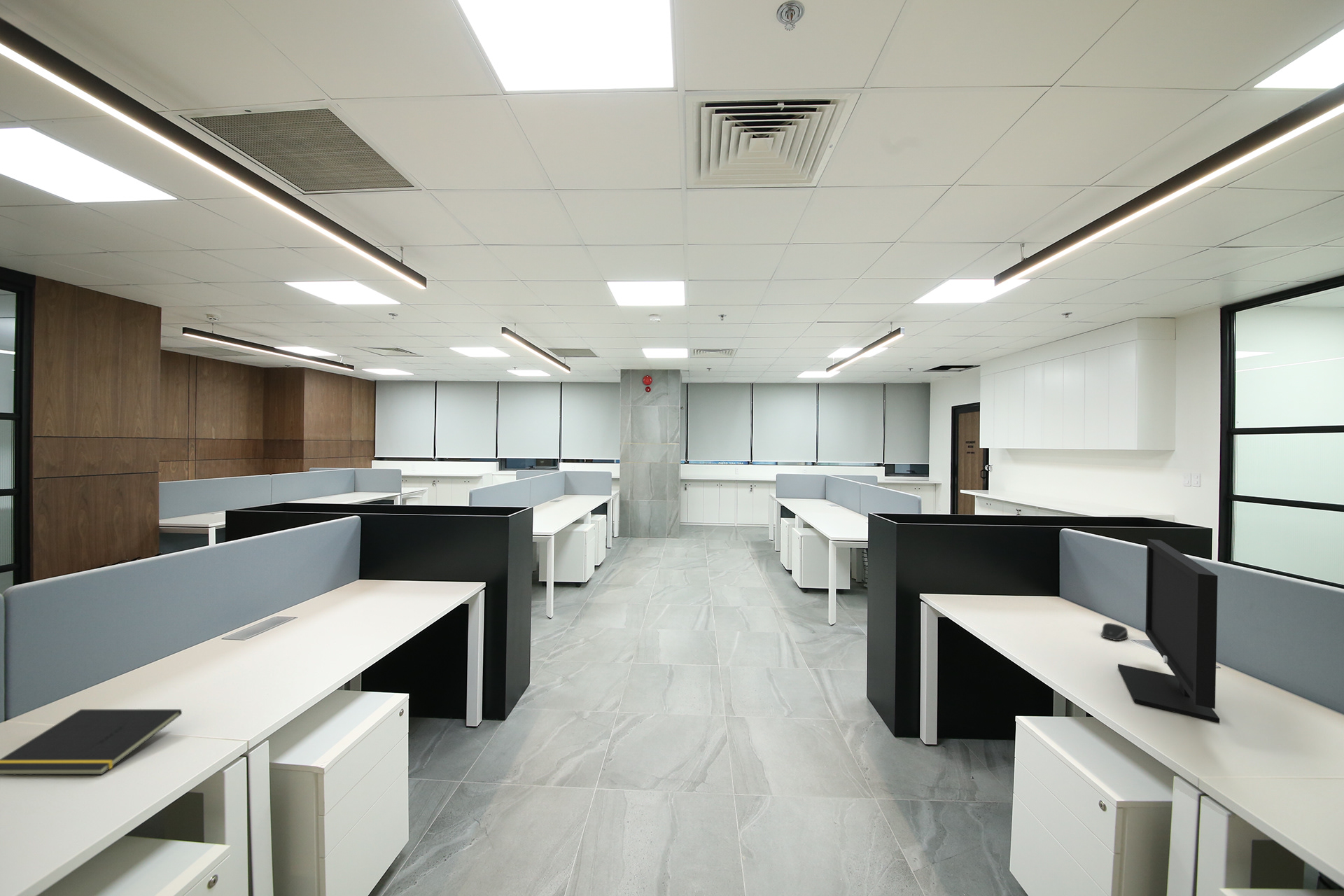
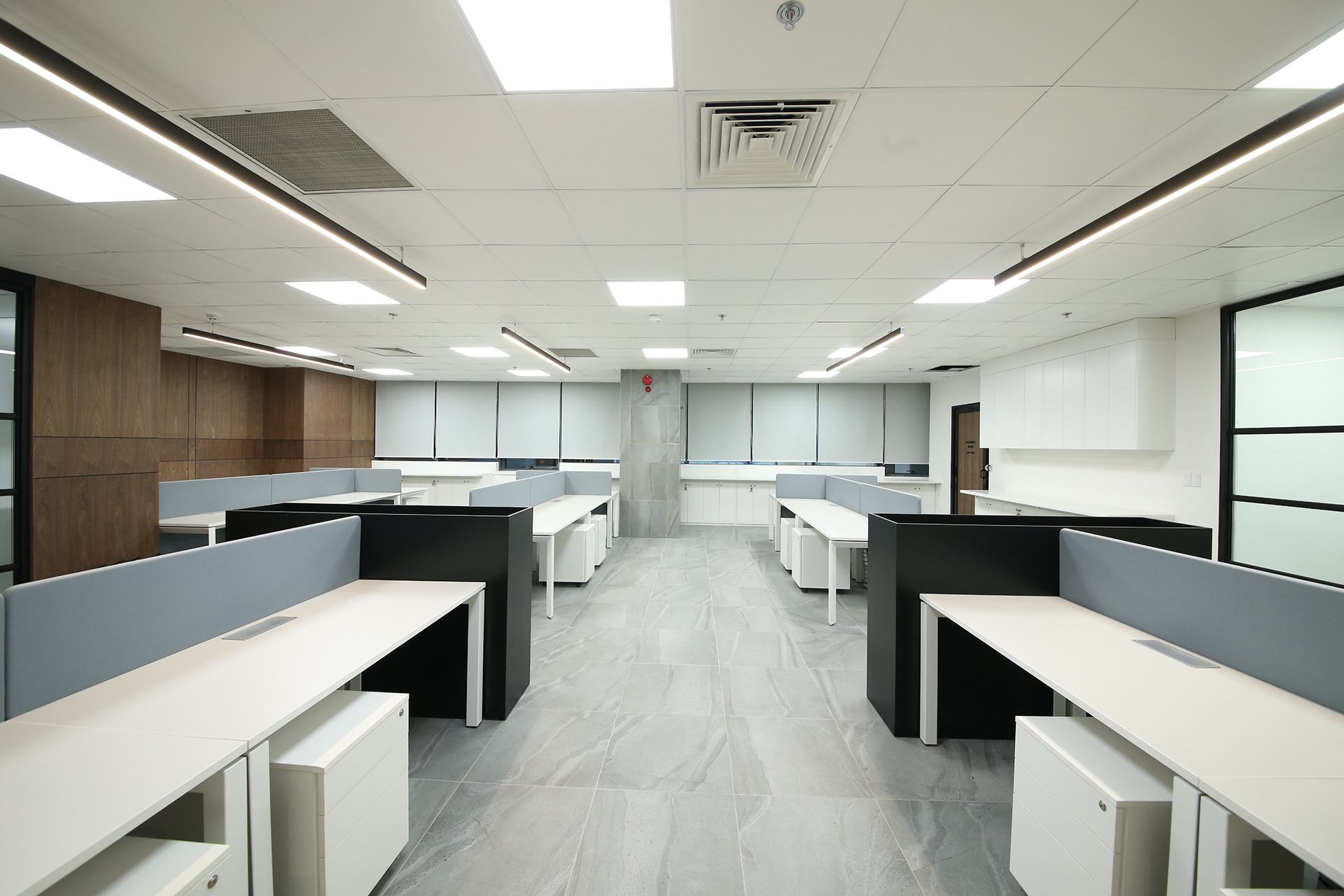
- computer mouse (1114, 630)
- monitor (1164, 622)
- notepad (90, 739)
